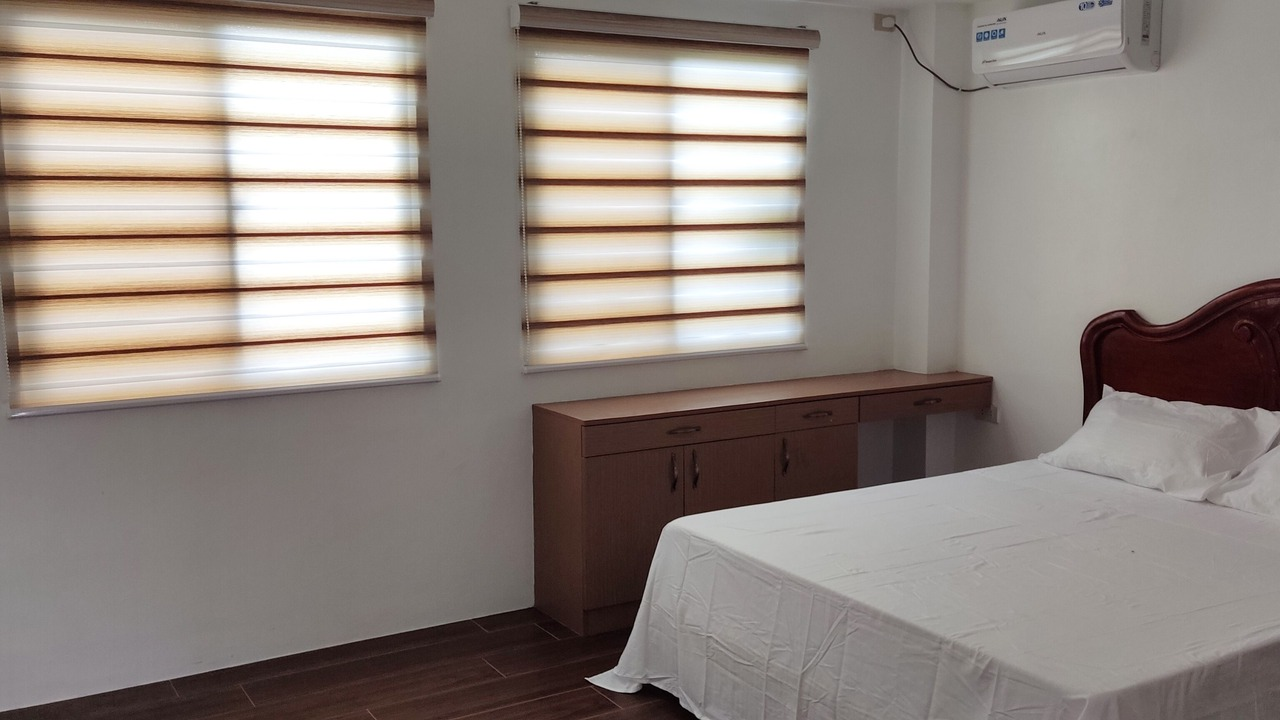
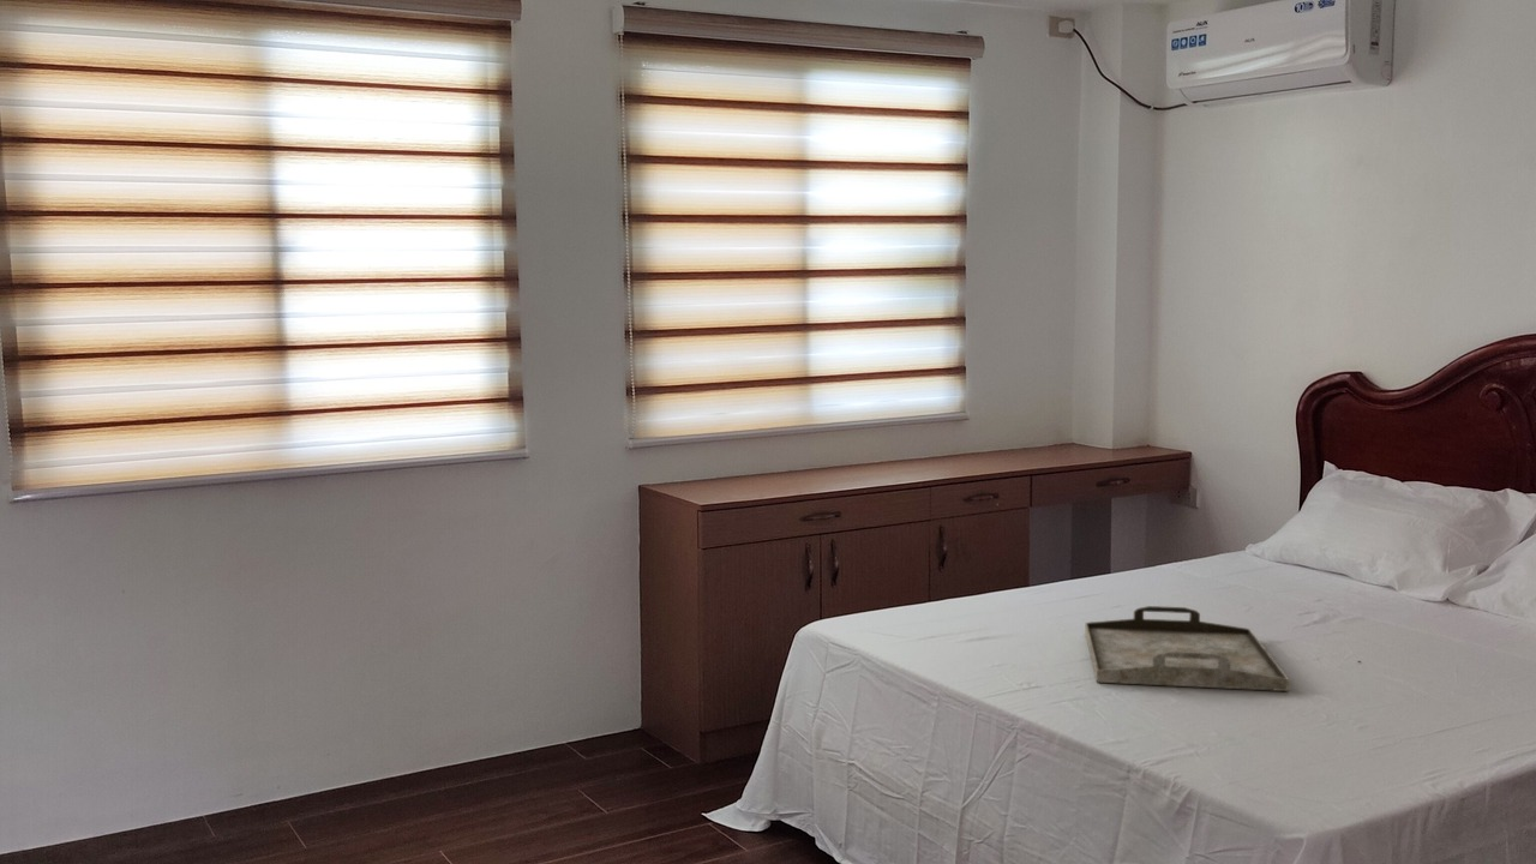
+ serving tray (1177, 643)
